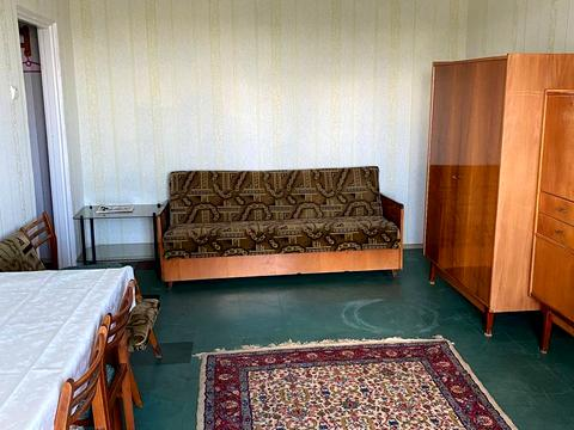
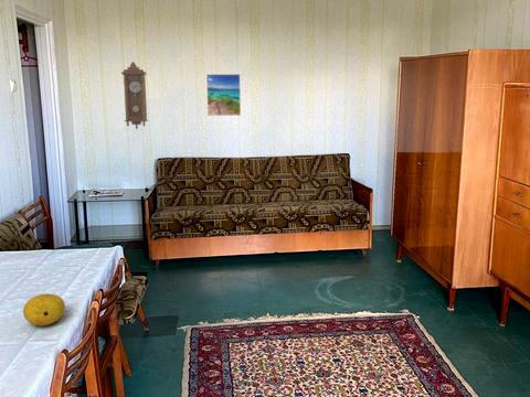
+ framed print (223, 95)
+ pendulum clock (135, 96)
+ fruit (44, 307)
